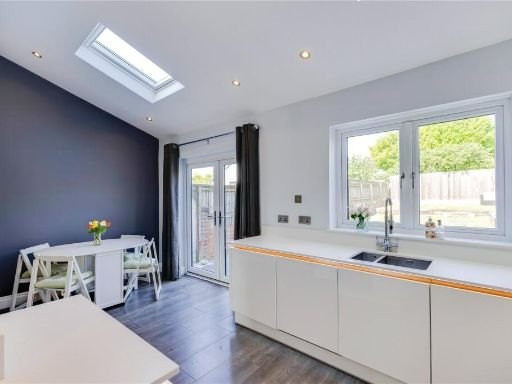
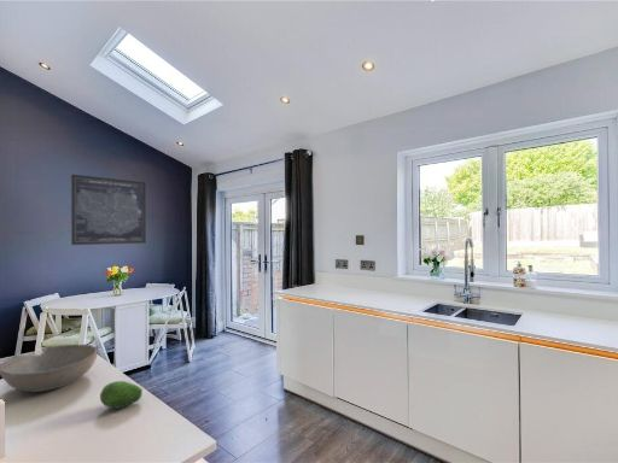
+ fruit (121, 393)
+ wall art (111, 211)
+ bowl (51, 370)
